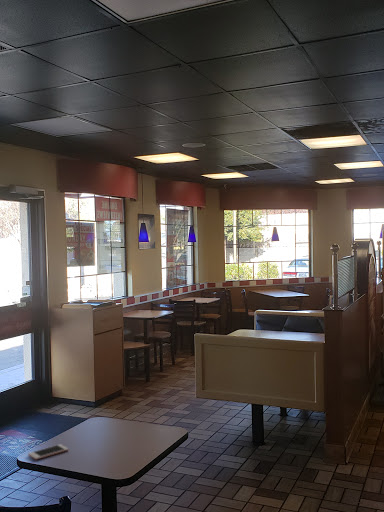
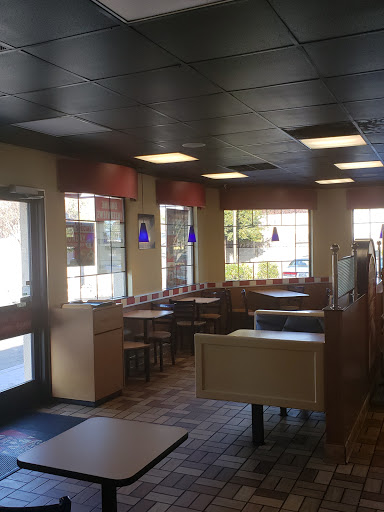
- cell phone (48, 451)
